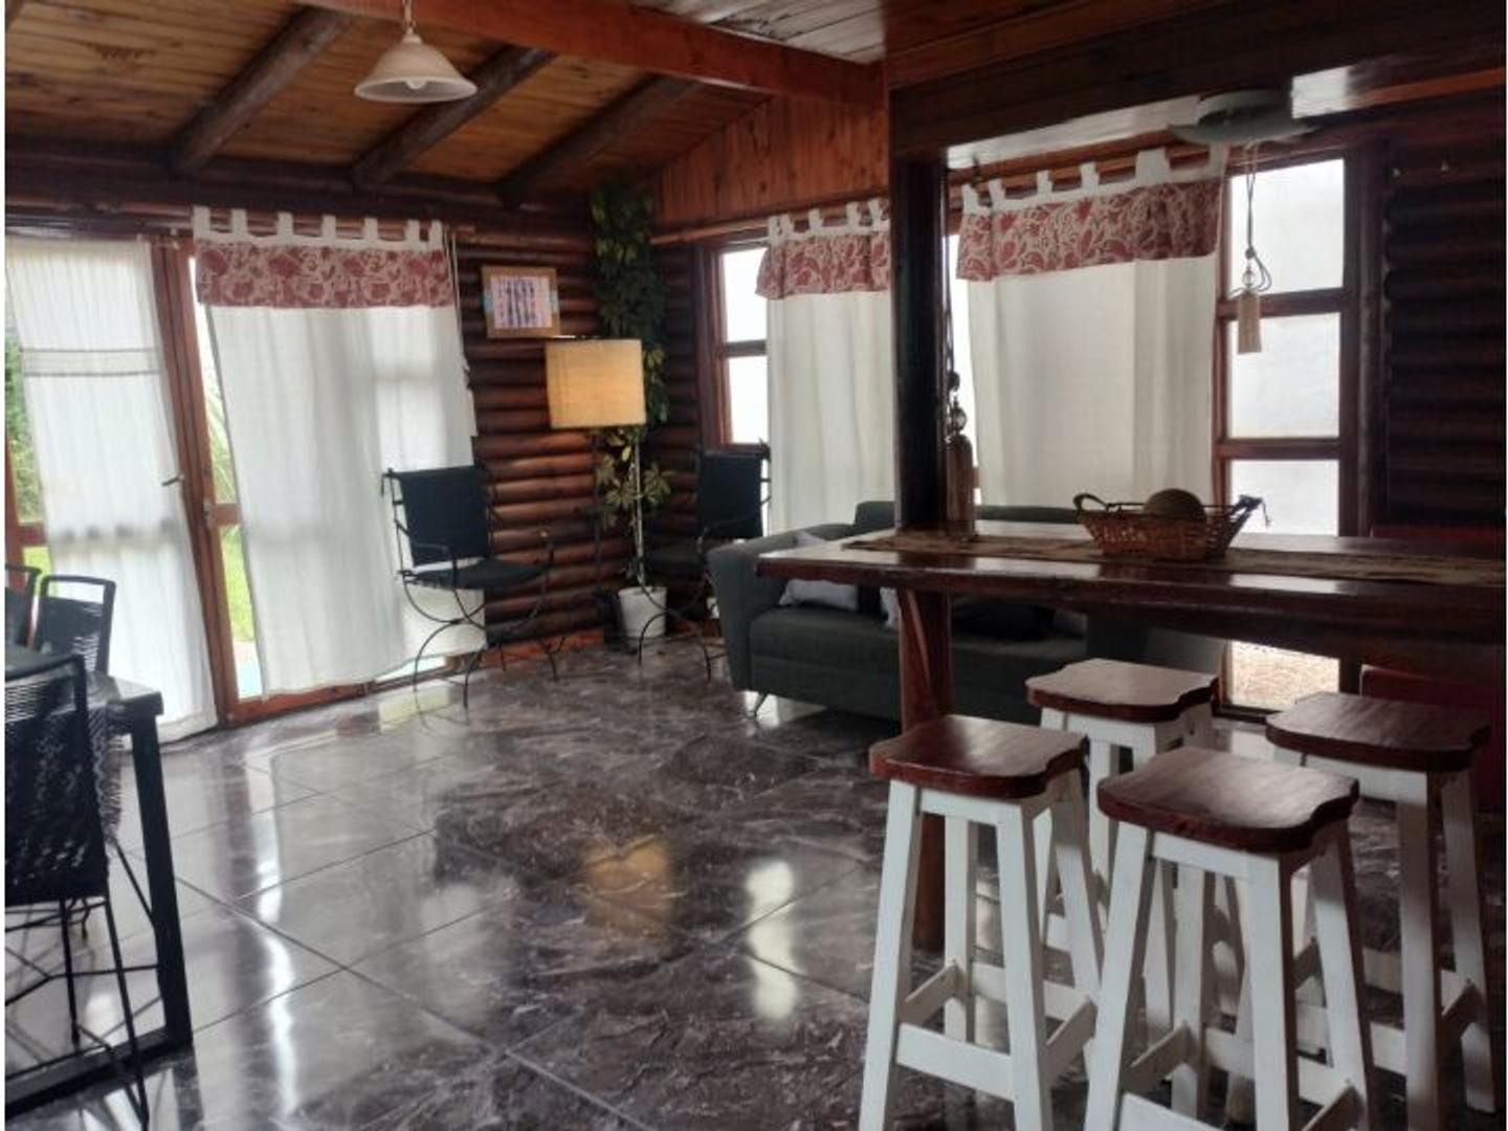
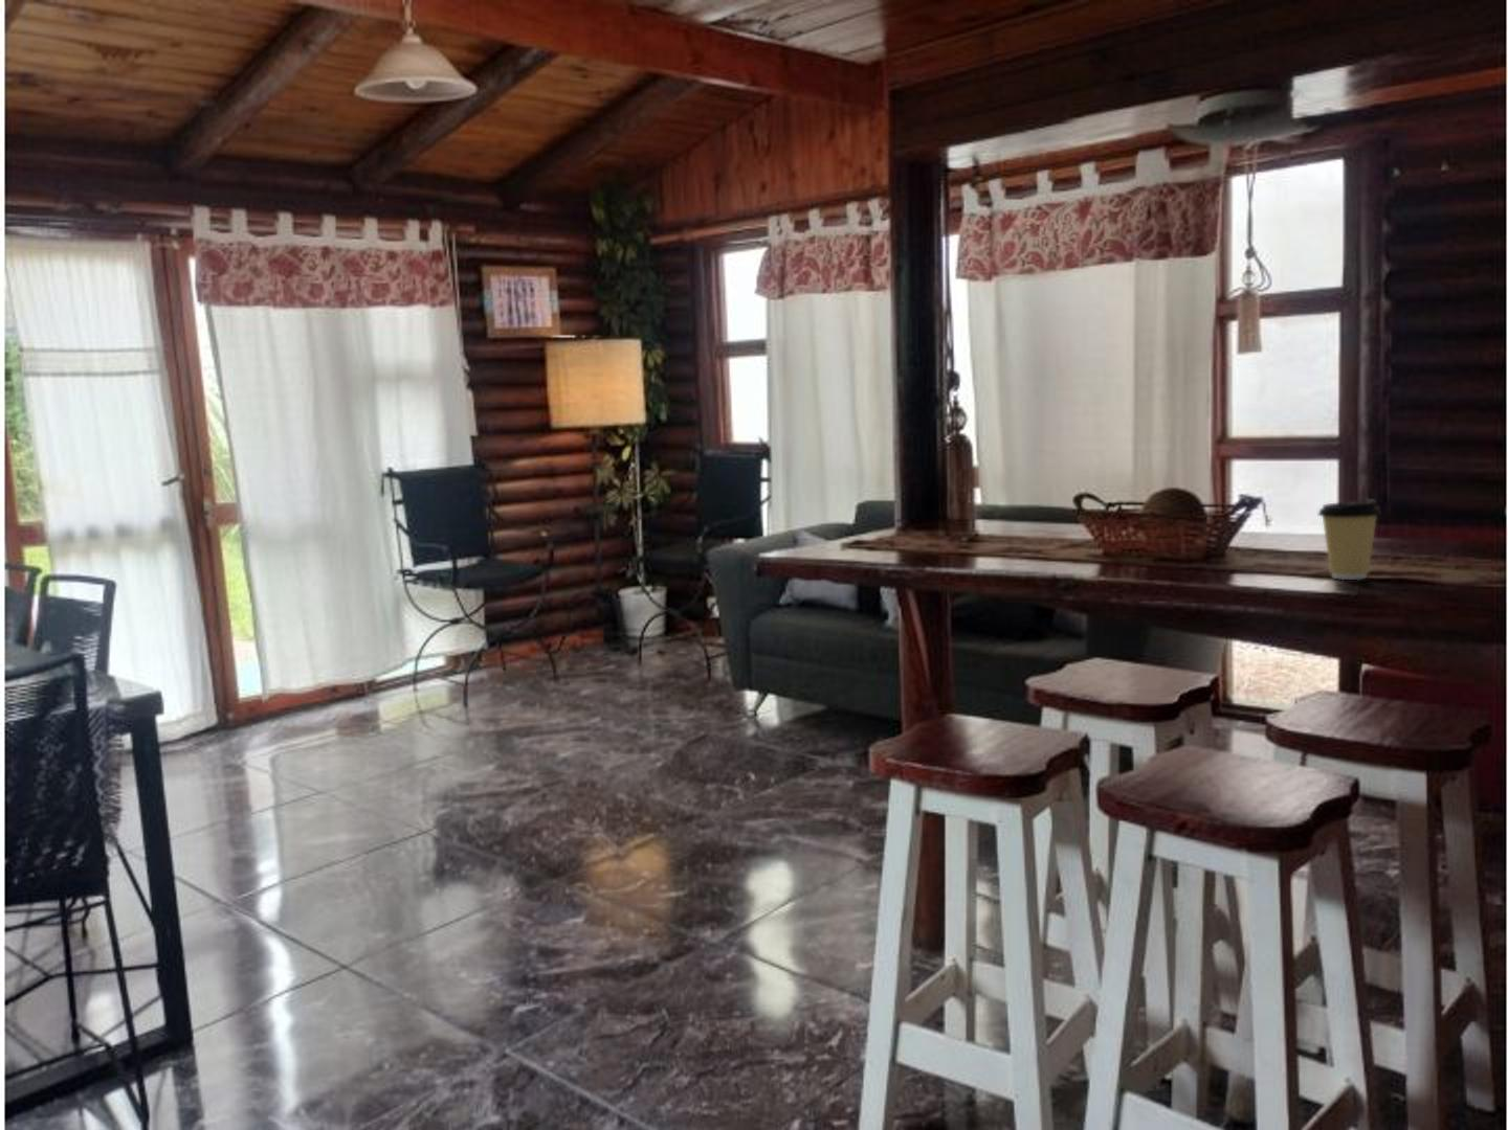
+ coffee cup (1349, 539)
